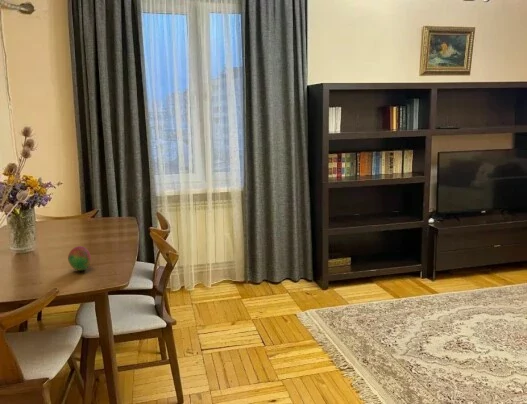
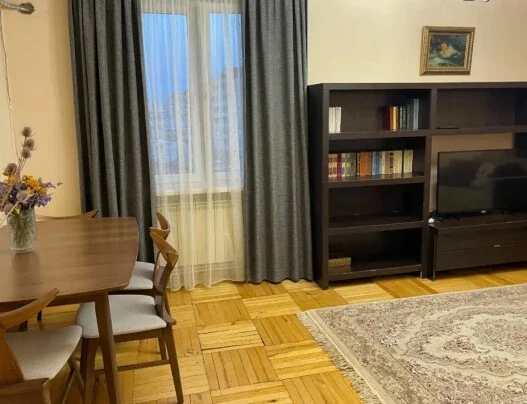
- fruit (79, 258)
